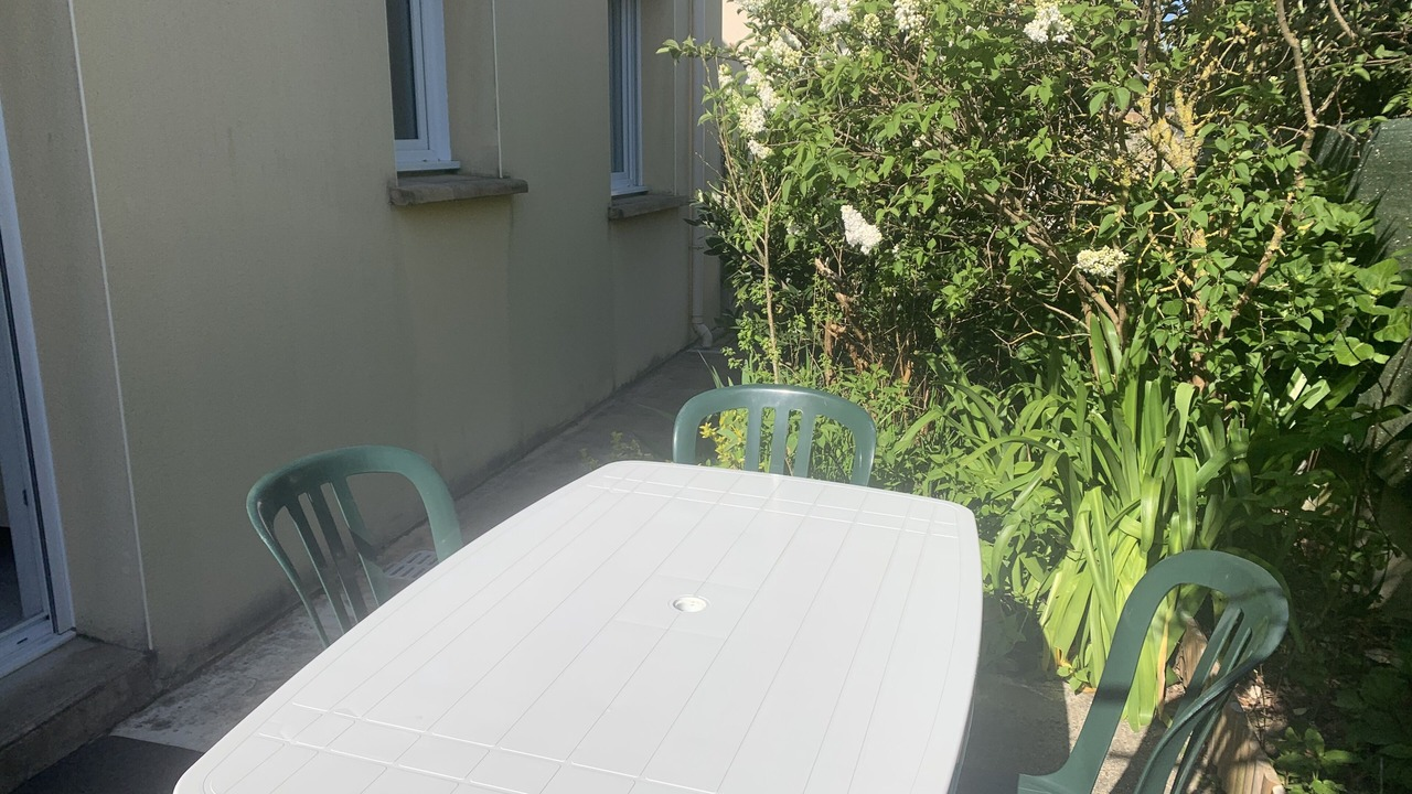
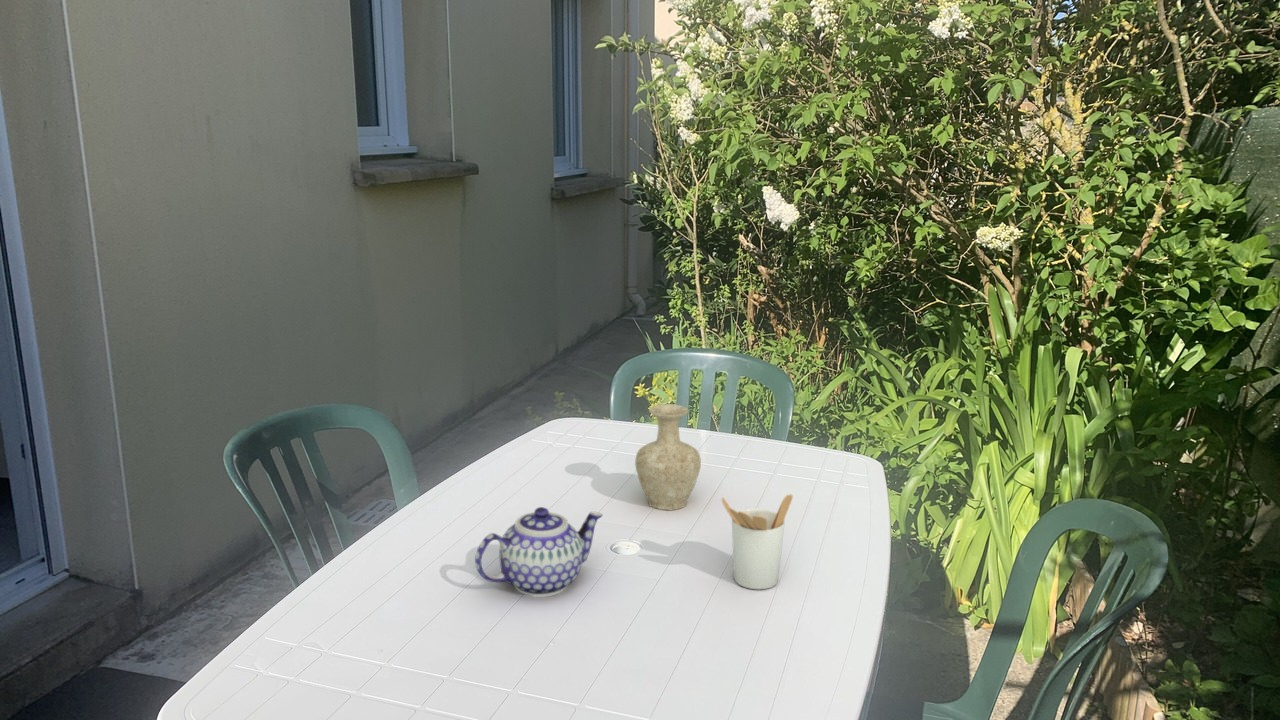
+ vase (668, 457)
+ utensil holder (754, 540)
+ teapot (541, 546)
